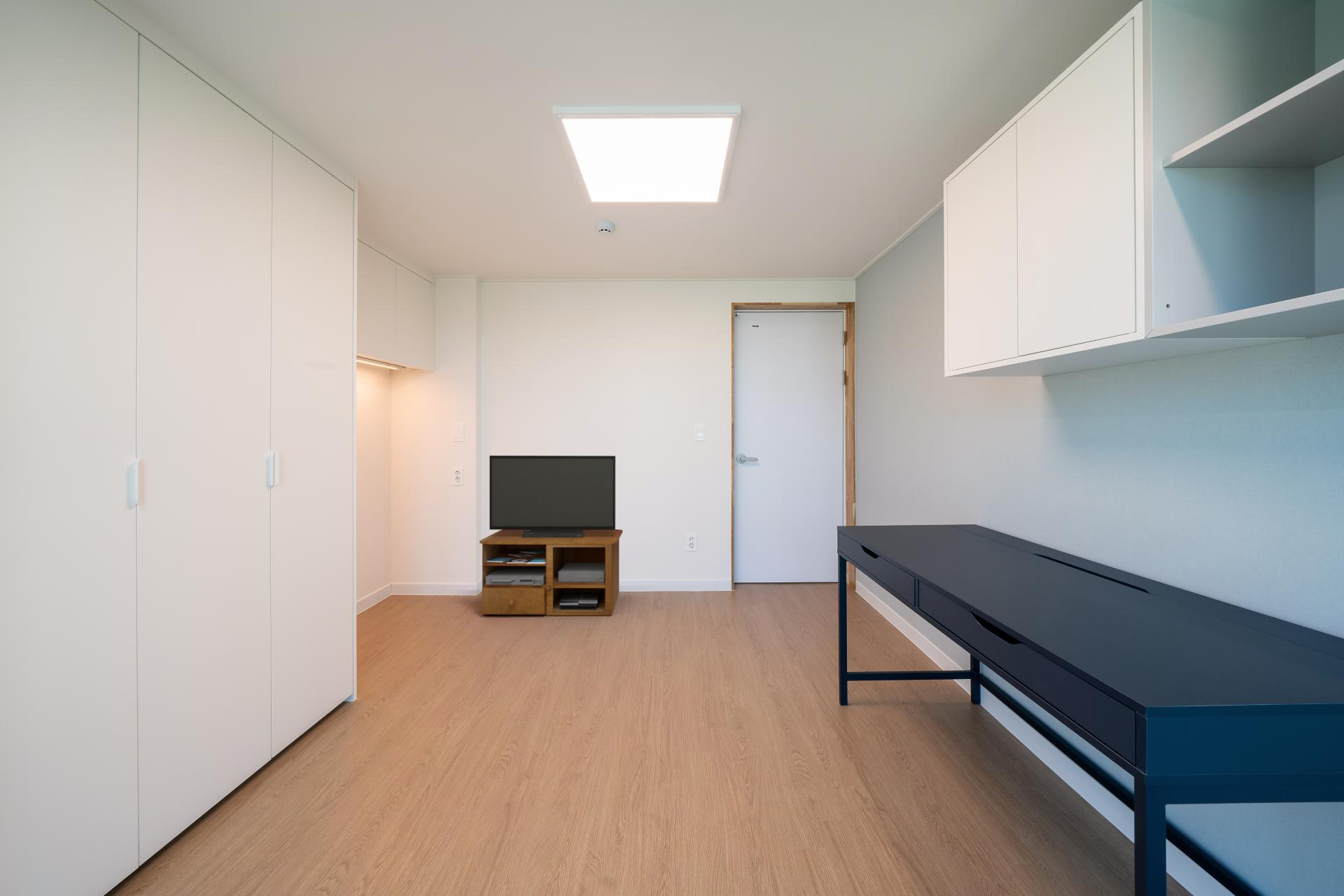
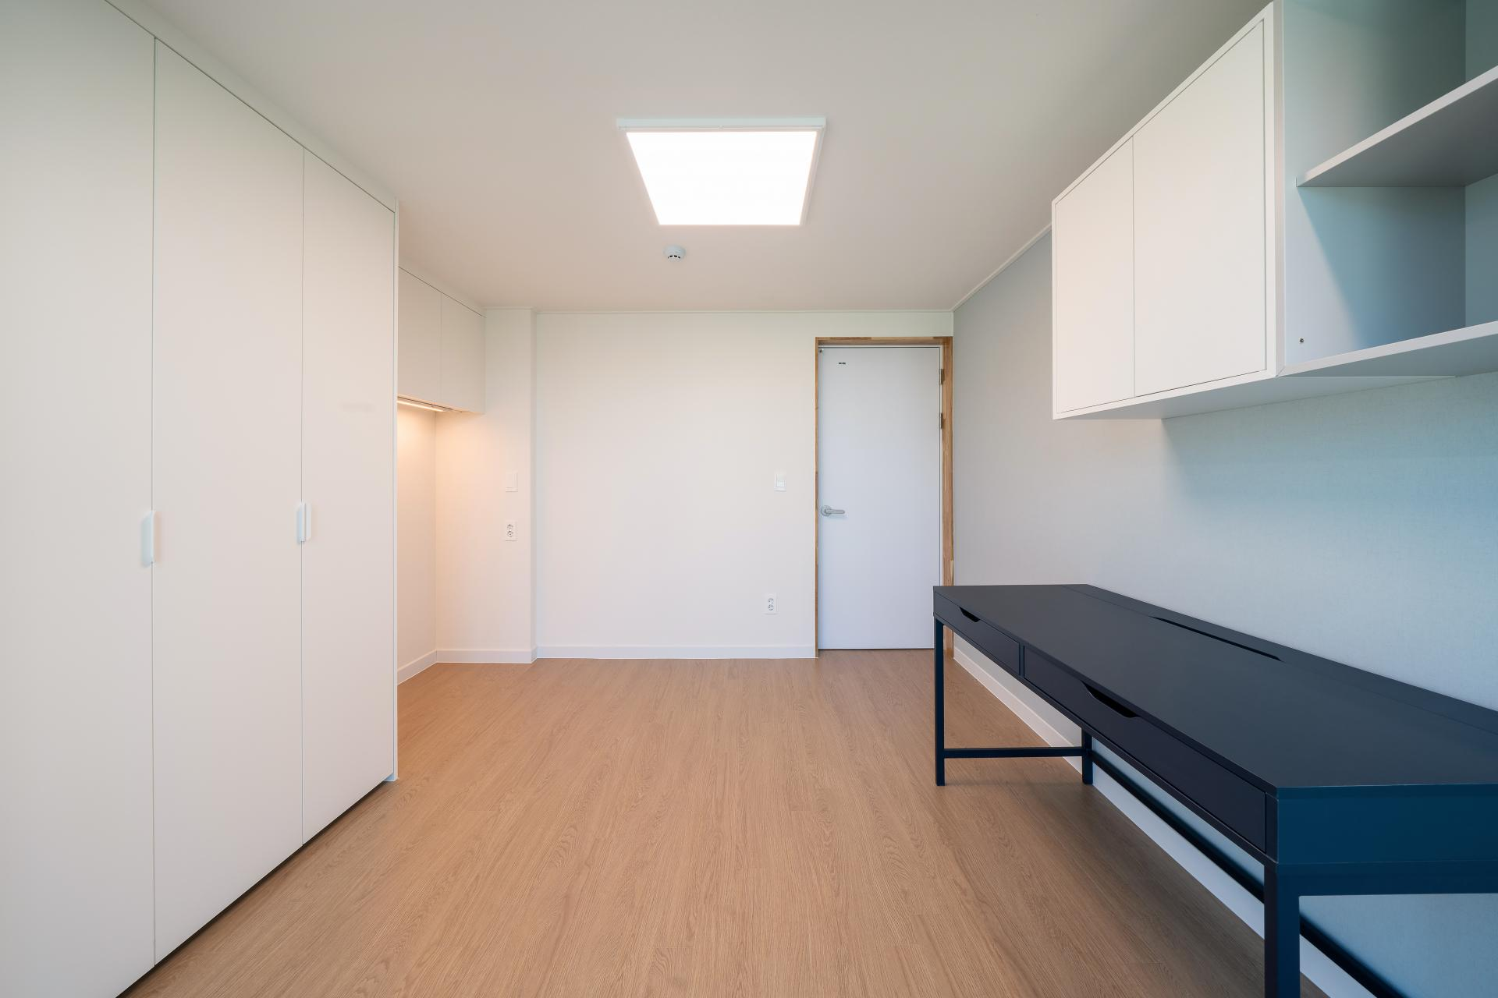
- tv stand (554, 530)
